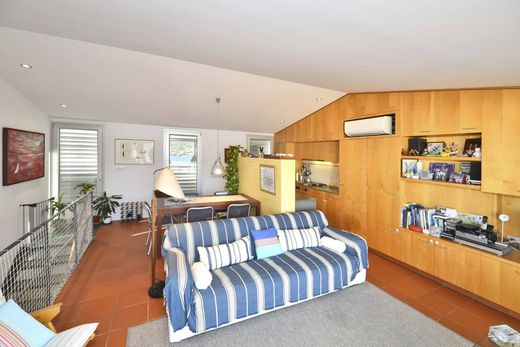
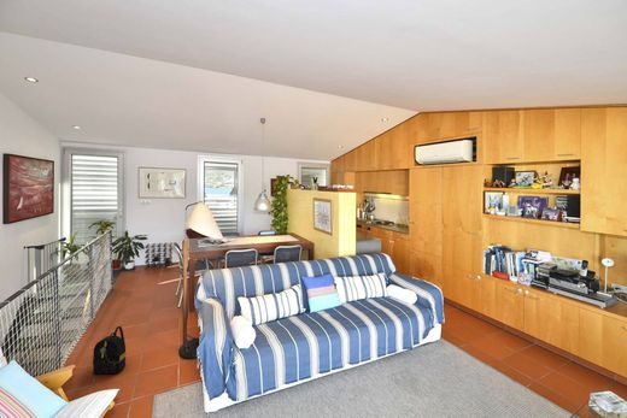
+ backpack (113, 347)
